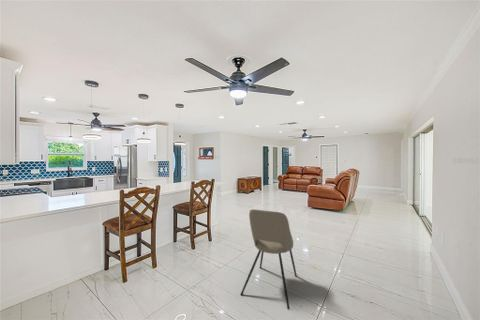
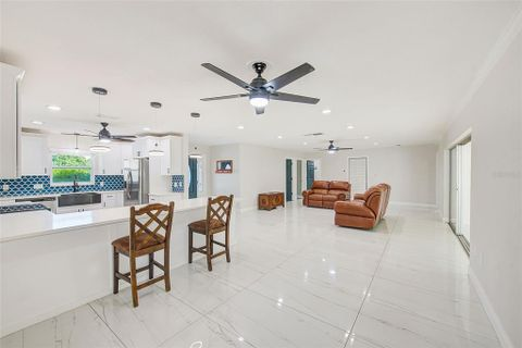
- dining chair (271, 245)
